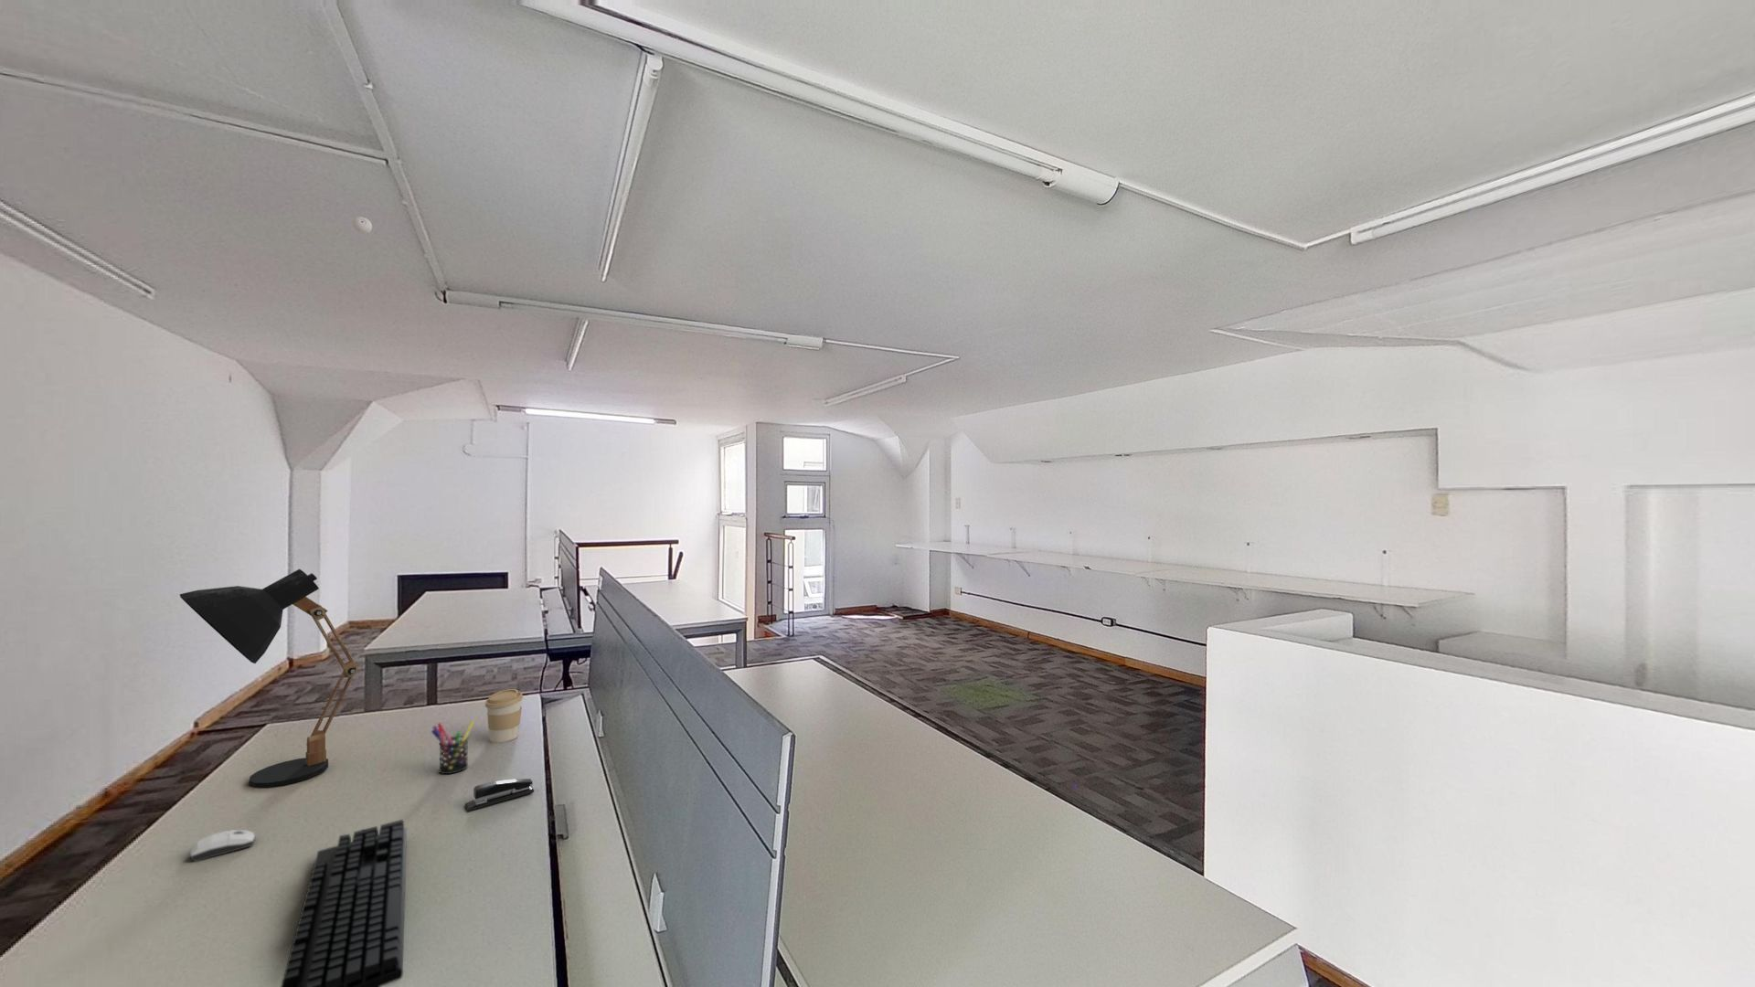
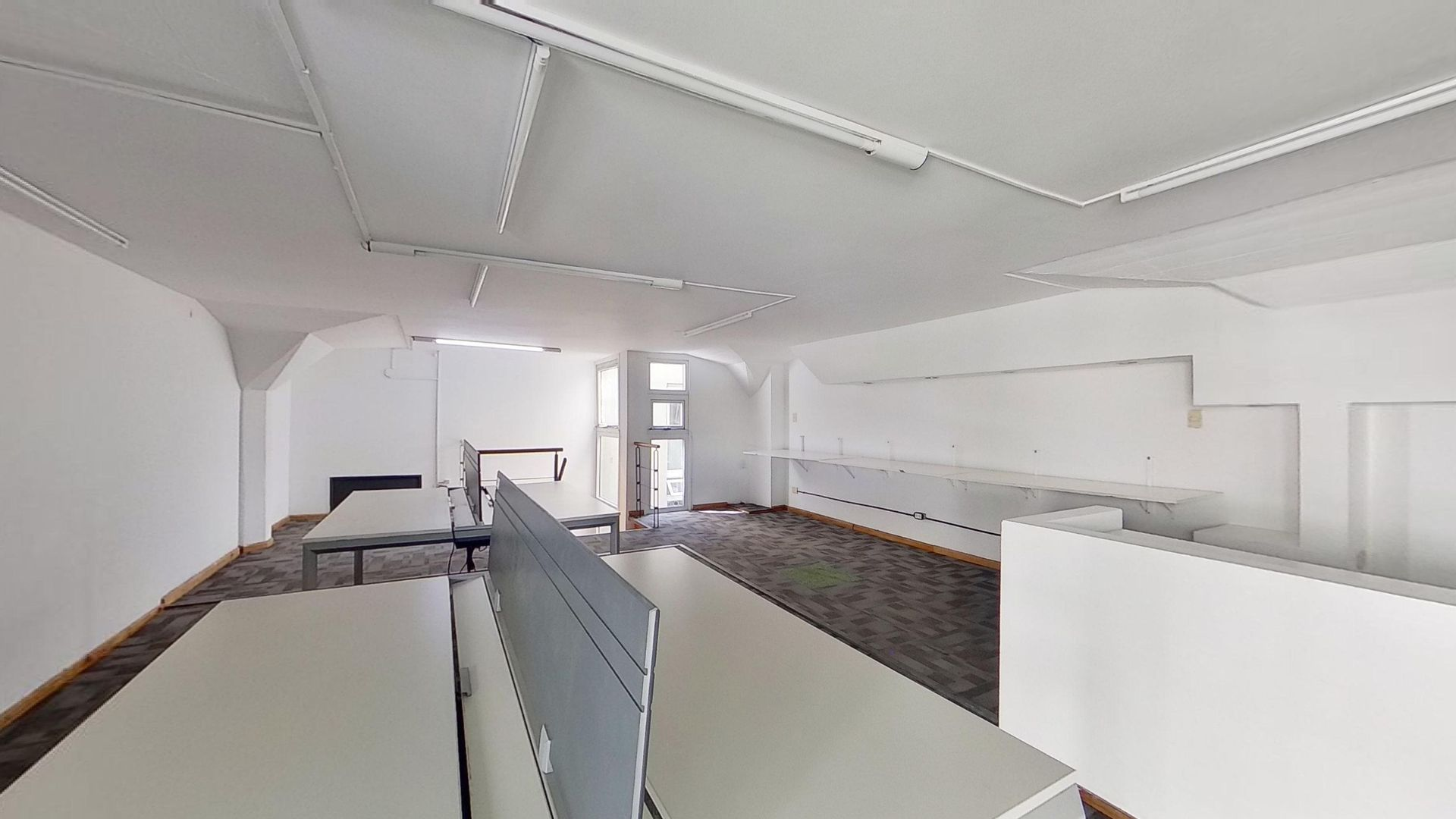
- pen holder (452, 745)
- coffee cup (504, 715)
- desk lamp (258, 660)
- eyeball (362, 225)
- computer mouse (223, 841)
- stapler (500, 789)
- keyboard (353, 899)
